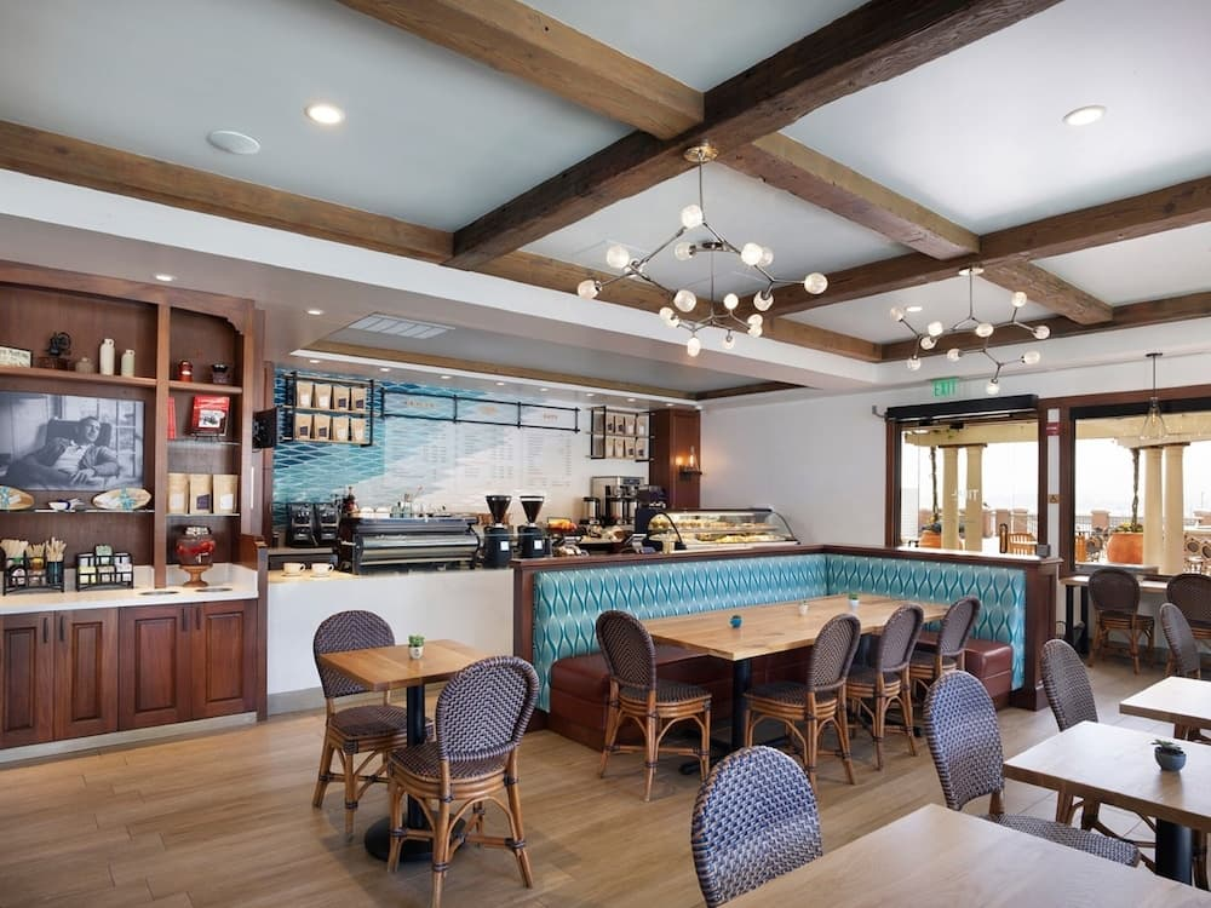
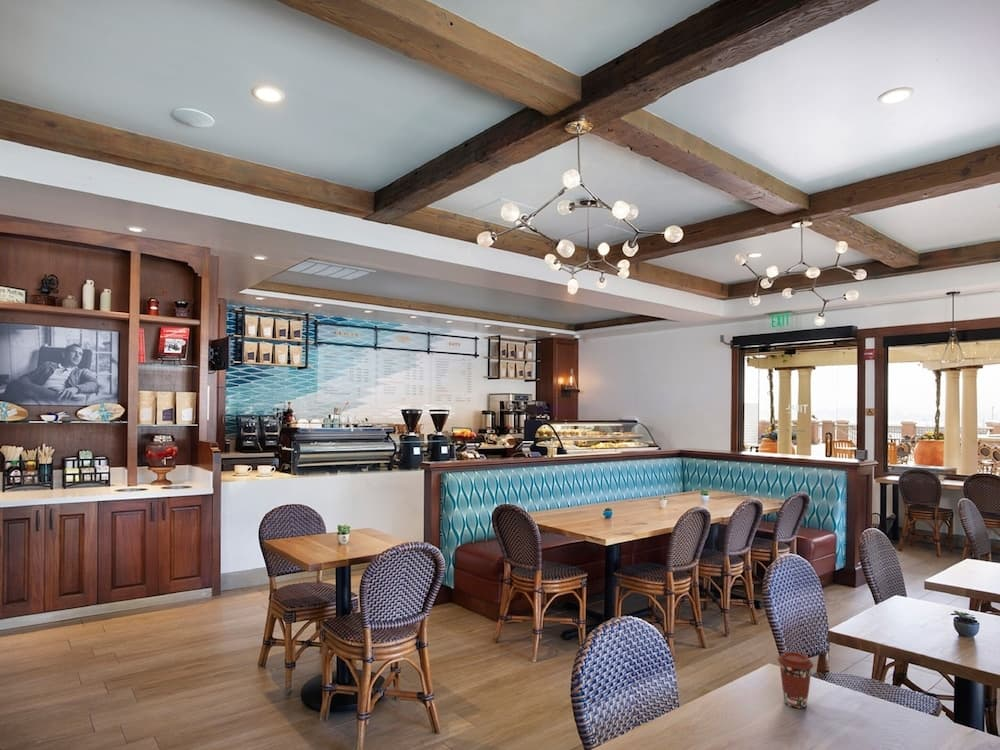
+ coffee cup (795, 679)
